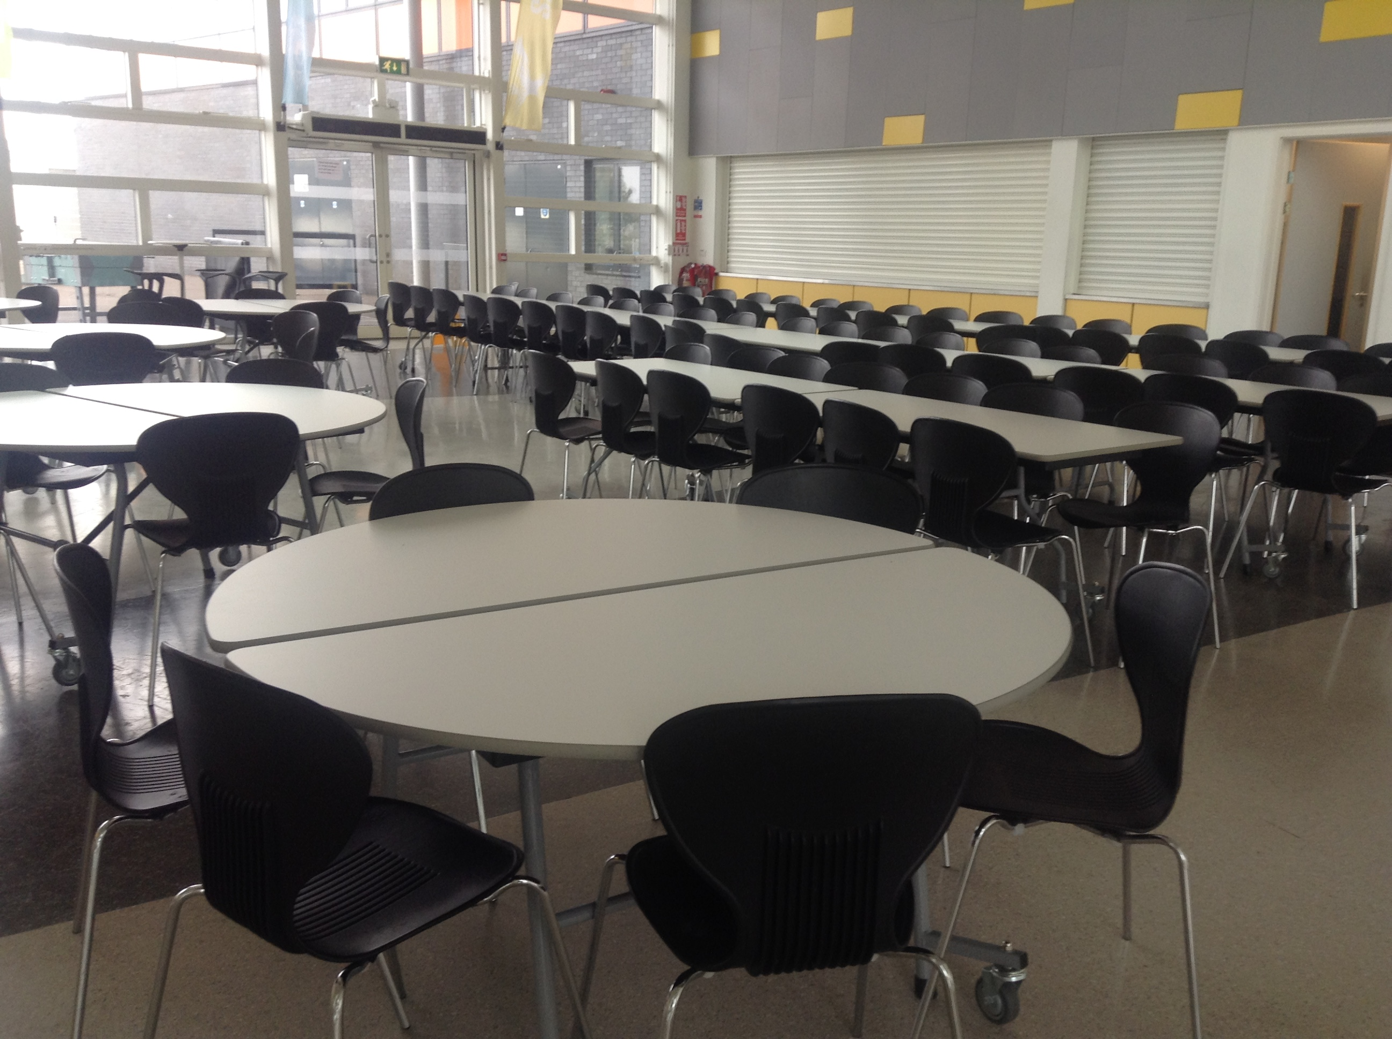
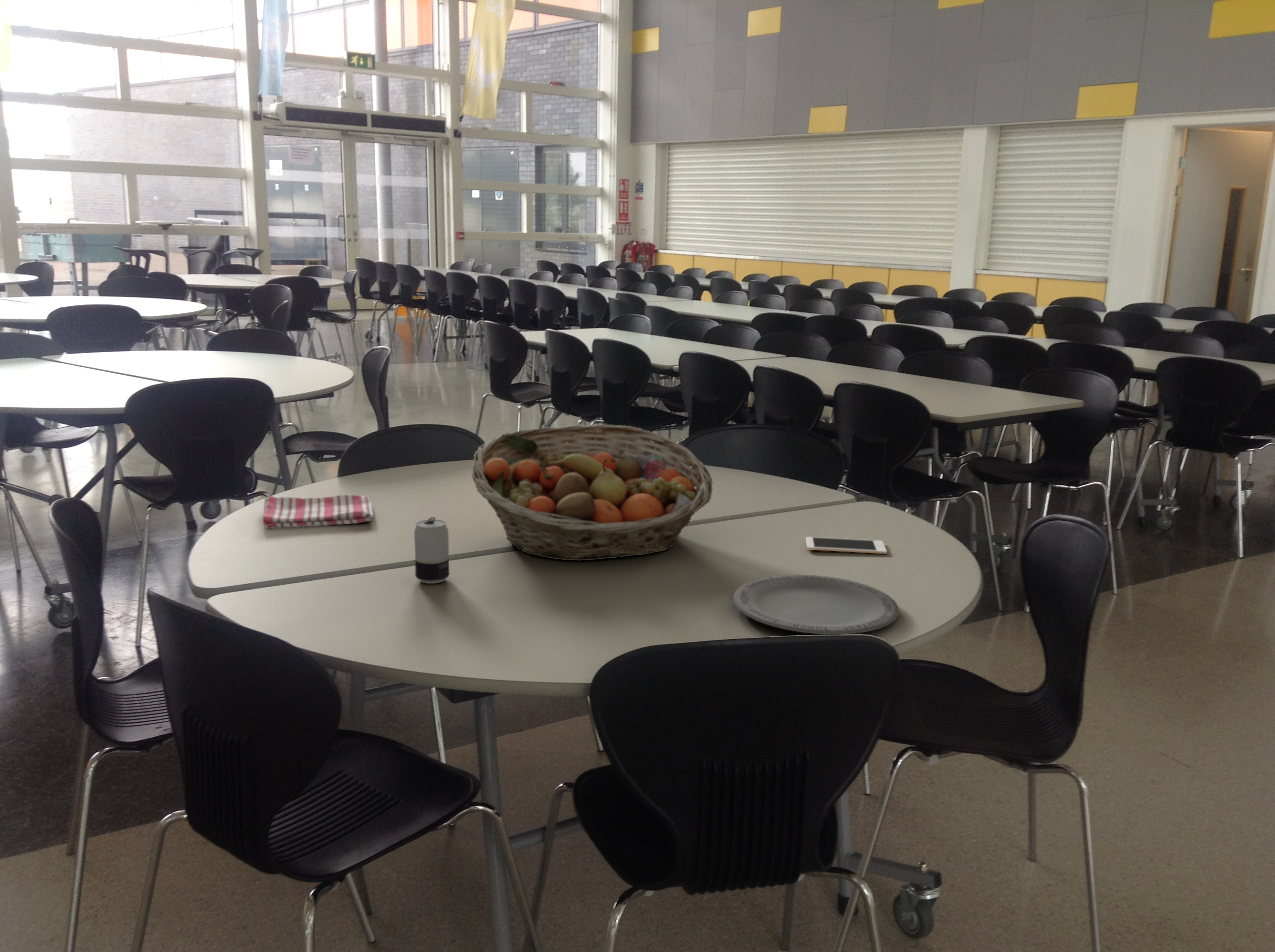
+ beverage can (431, 548)
+ plate (815, 605)
+ cell phone (845, 545)
+ dish towel (318, 508)
+ fruit basket (592, 489)
